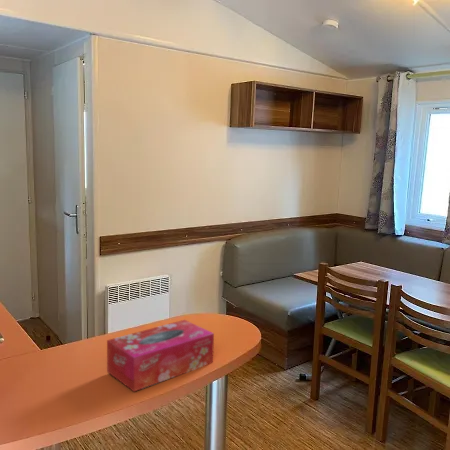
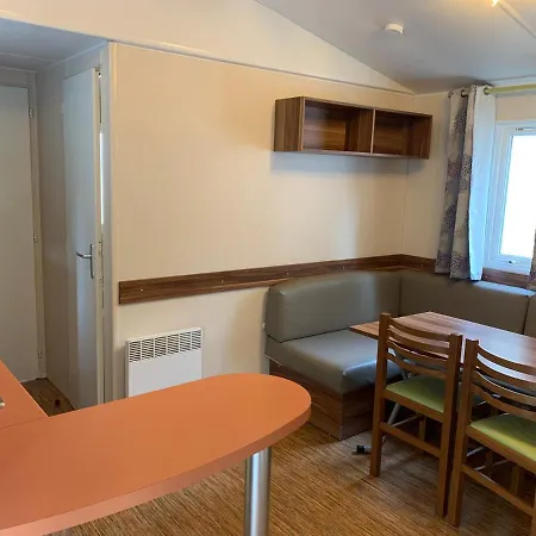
- tissue box (161, 352)
